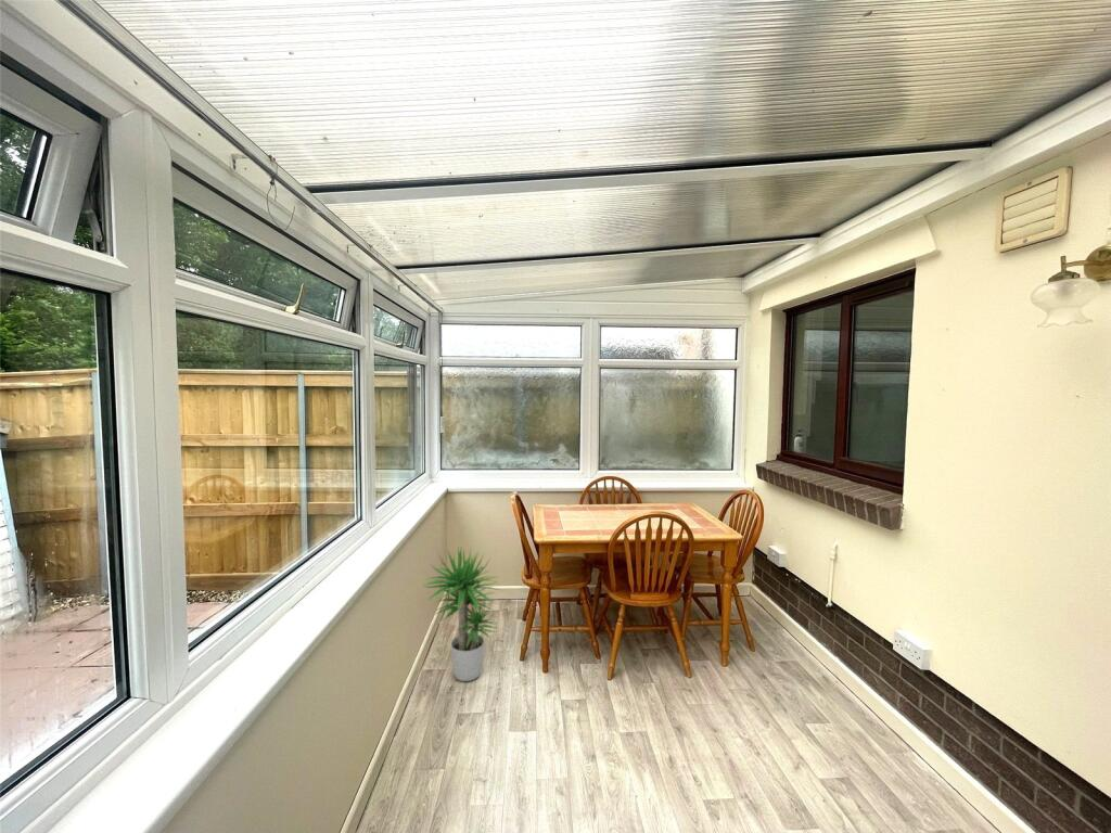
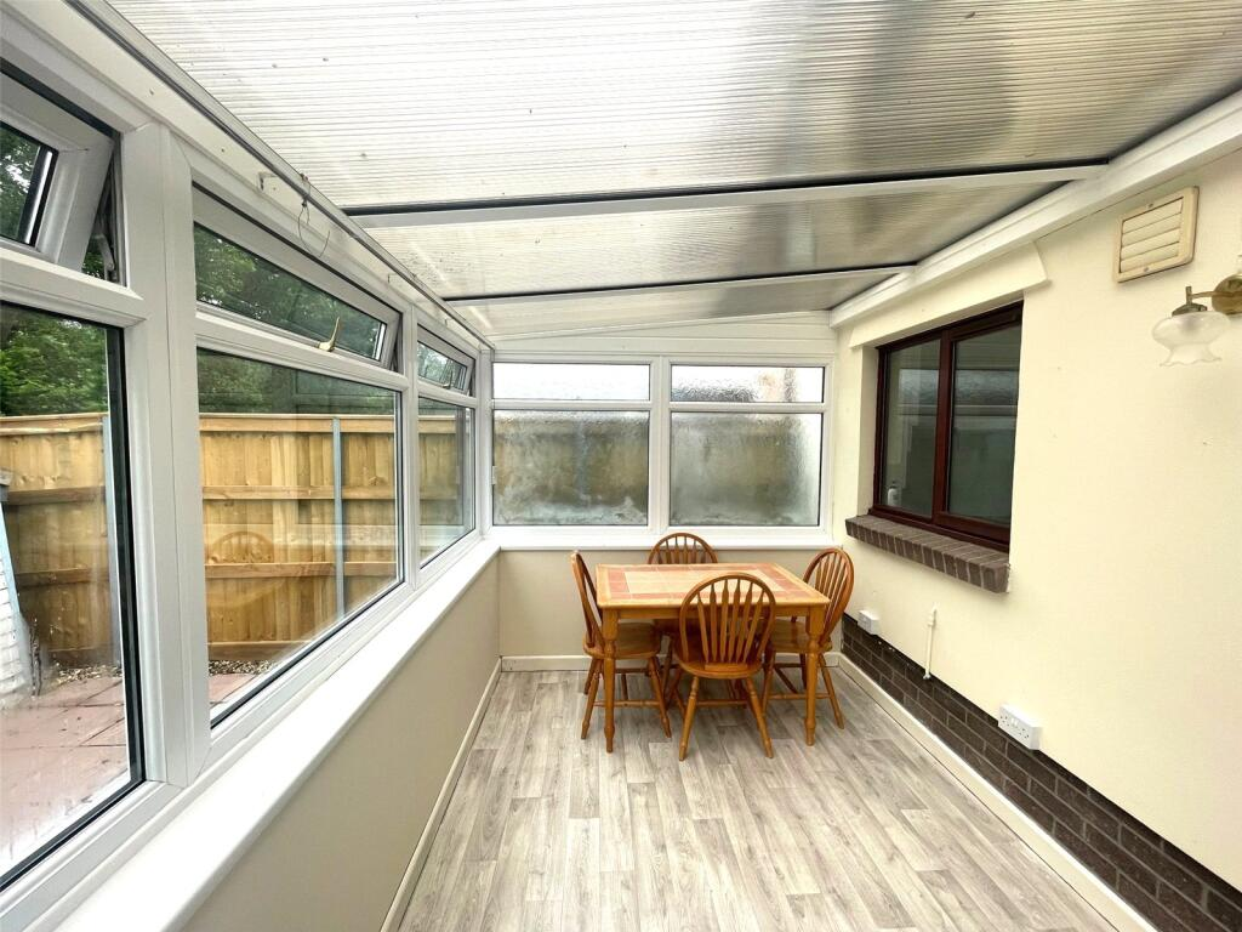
- potted plant (462, 611)
